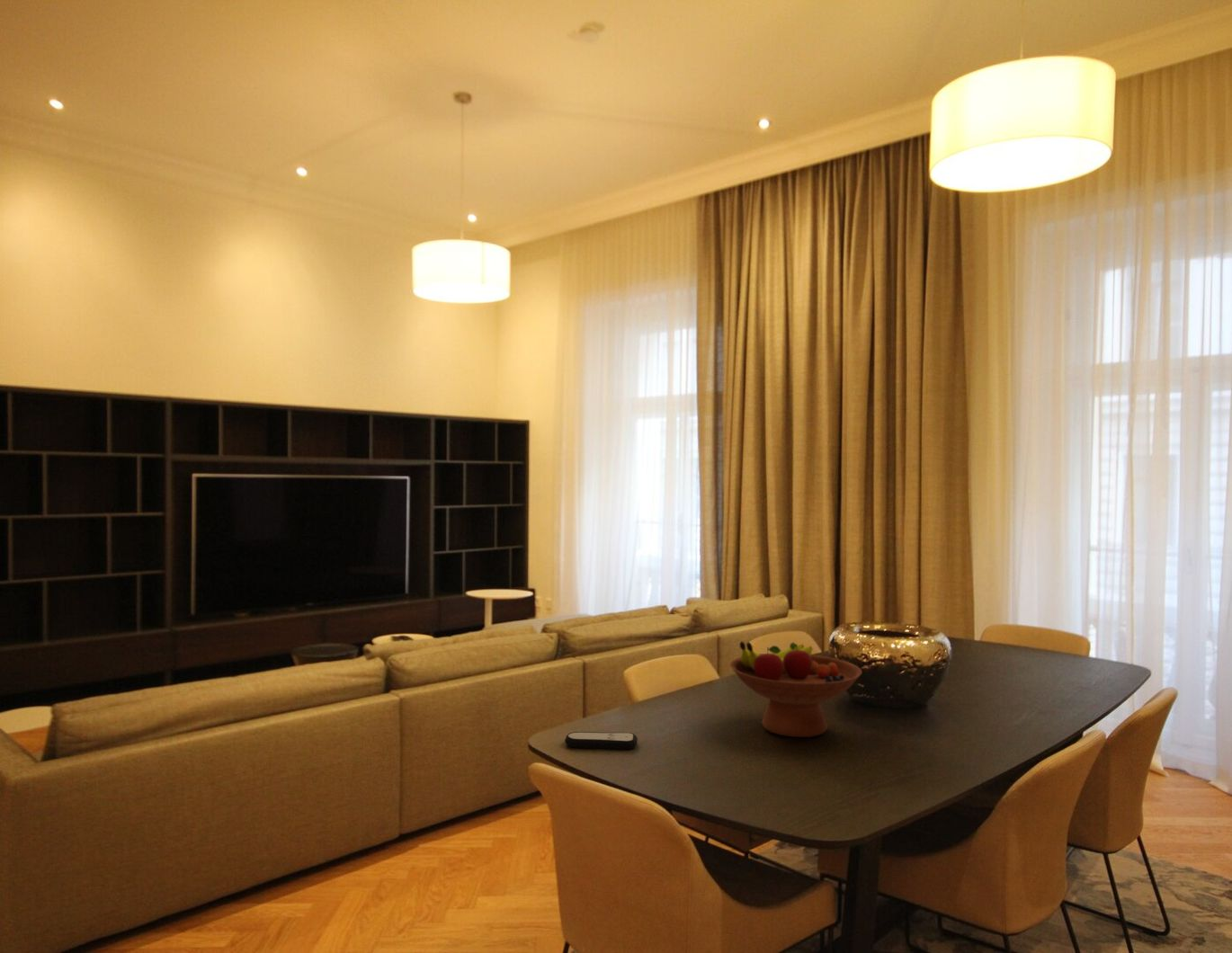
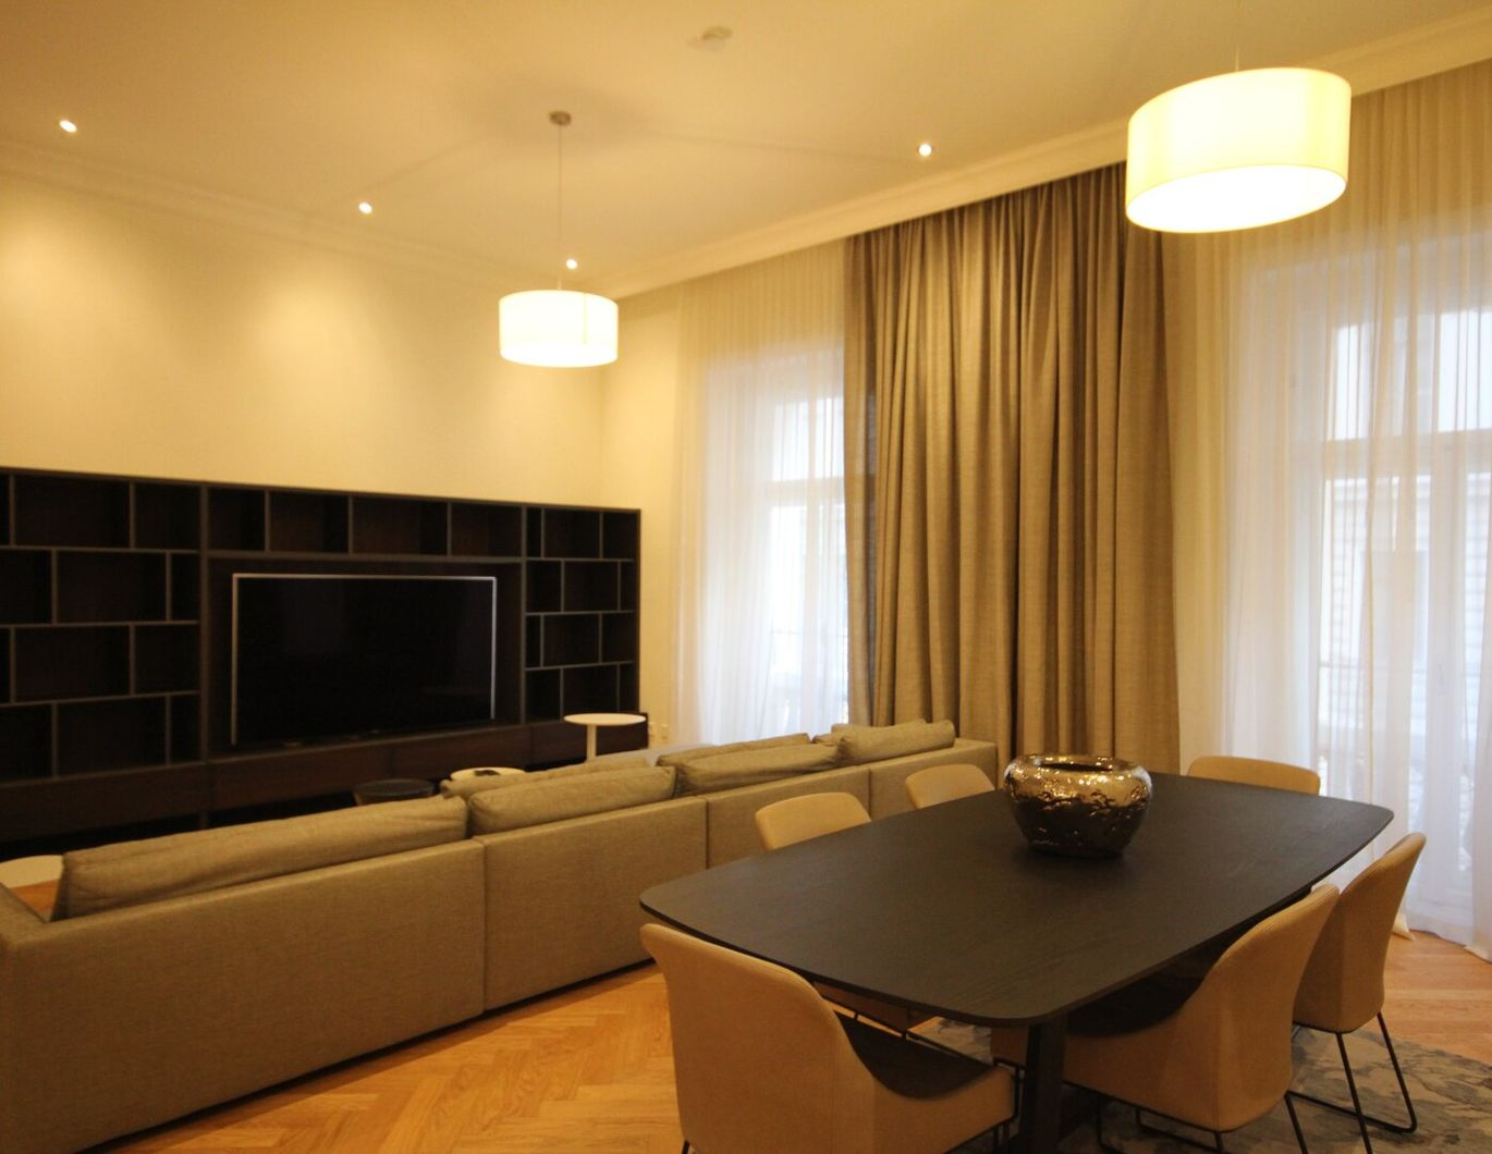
- remote control (601, 739)
- fruit bowl (794, 685)
